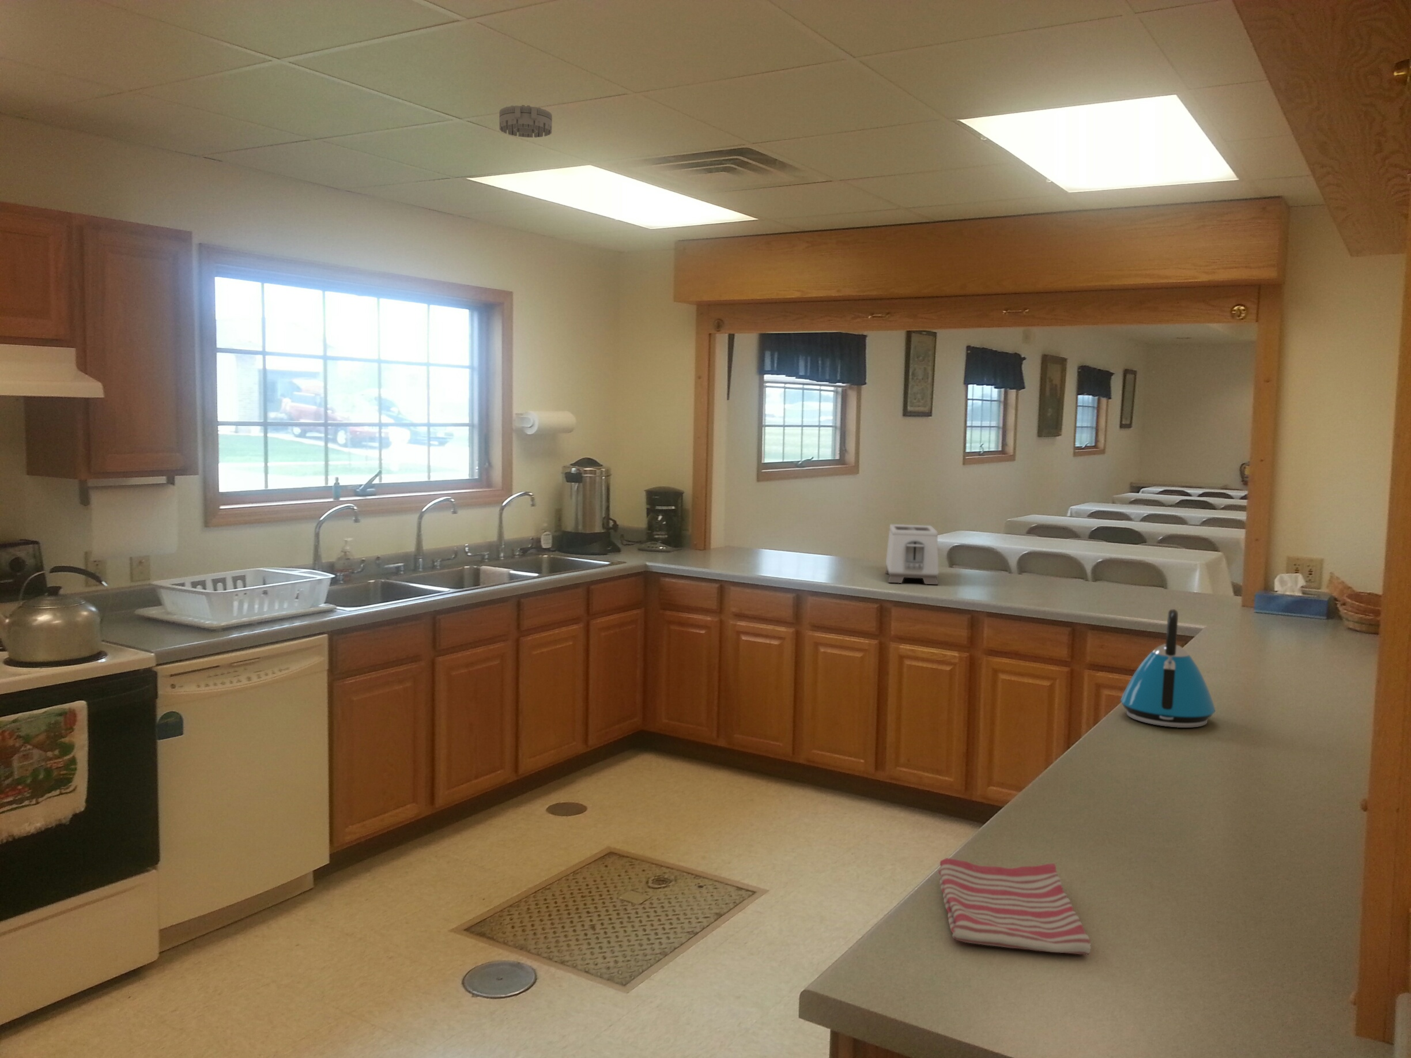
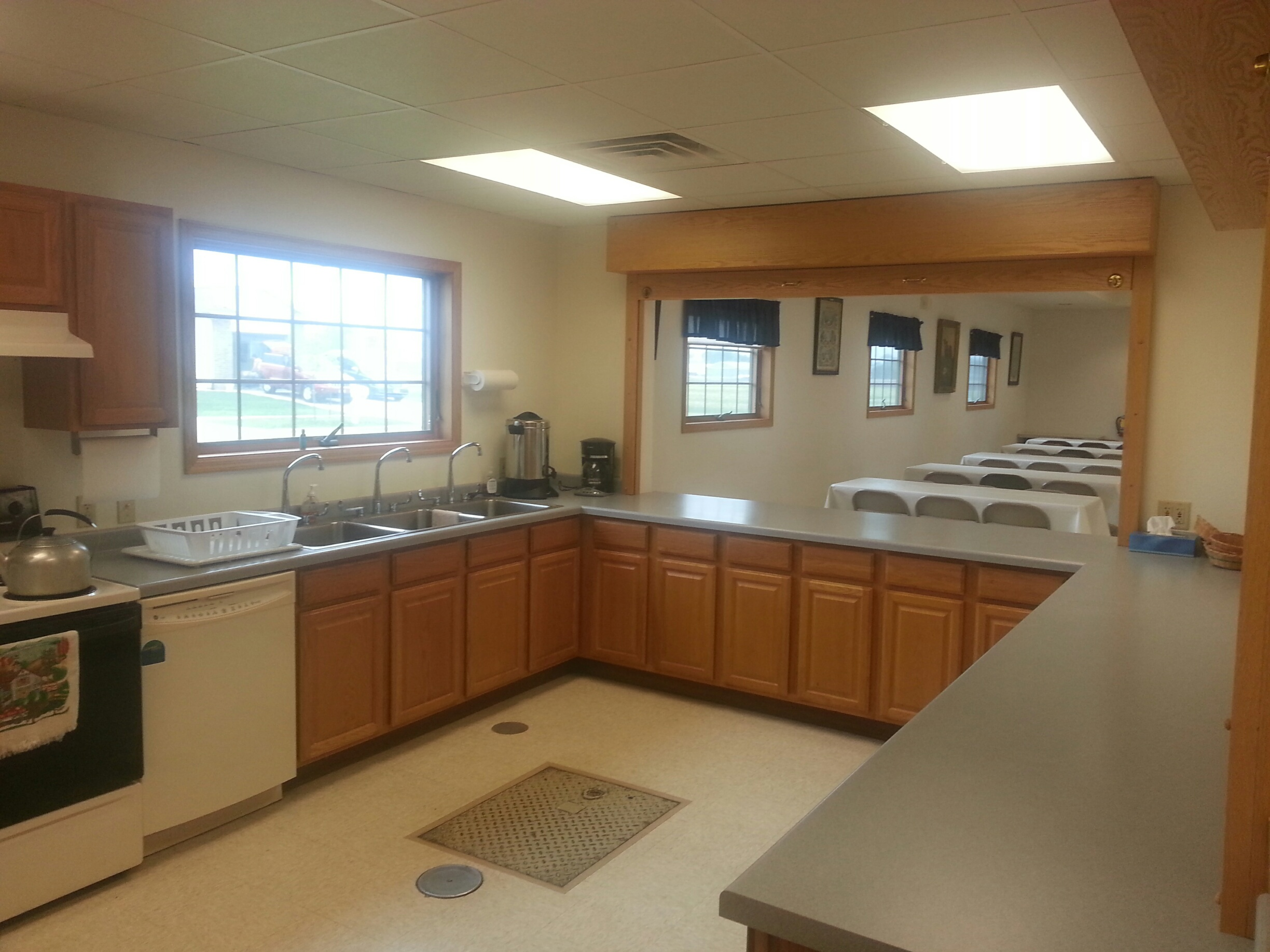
- smoke detector (526, 120)
- toaster (912, 553)
- kettle (1170, 663)
- dish towel (1008, 901)
